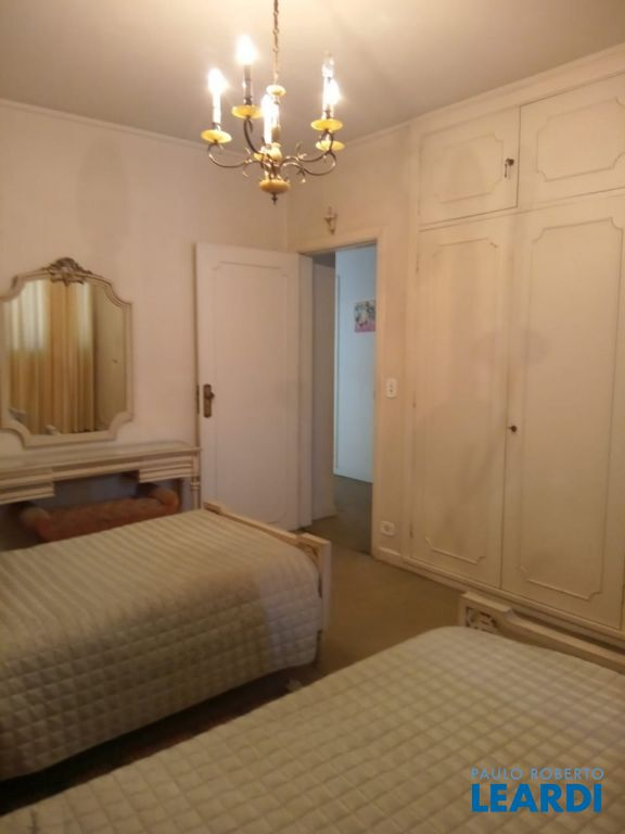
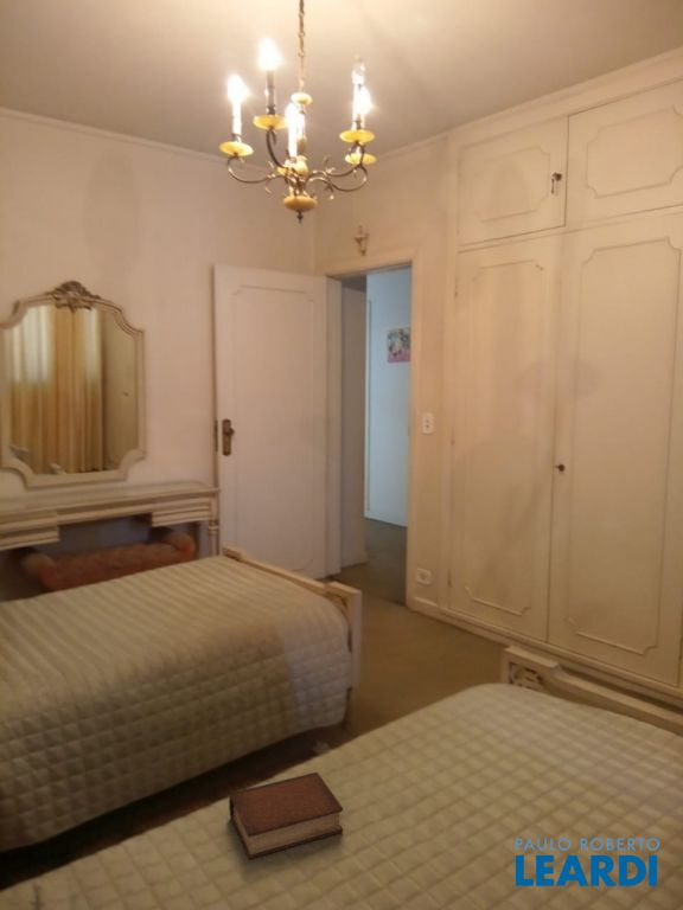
+ book (285, 810)
